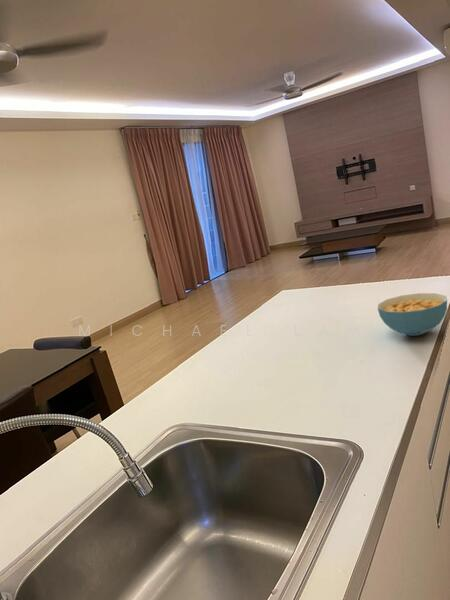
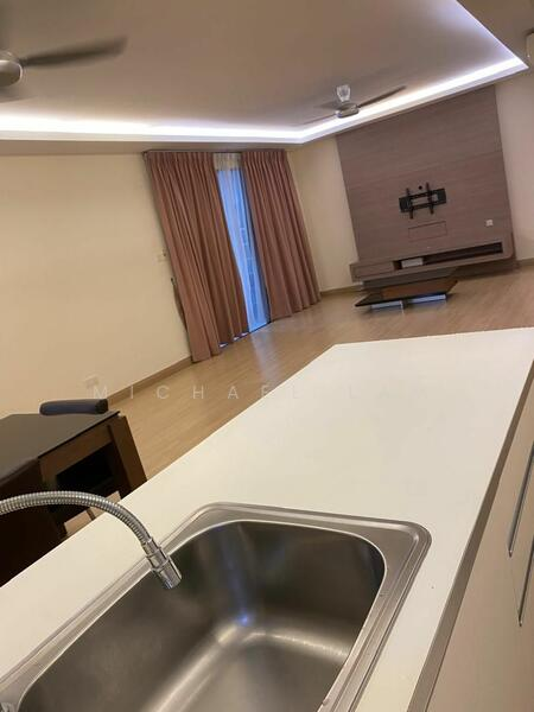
- cereal bowl (413, 317)
